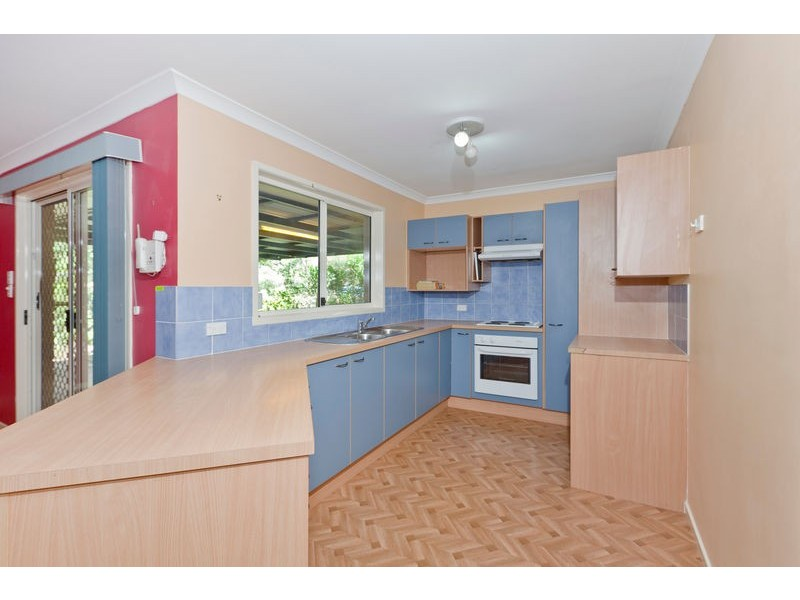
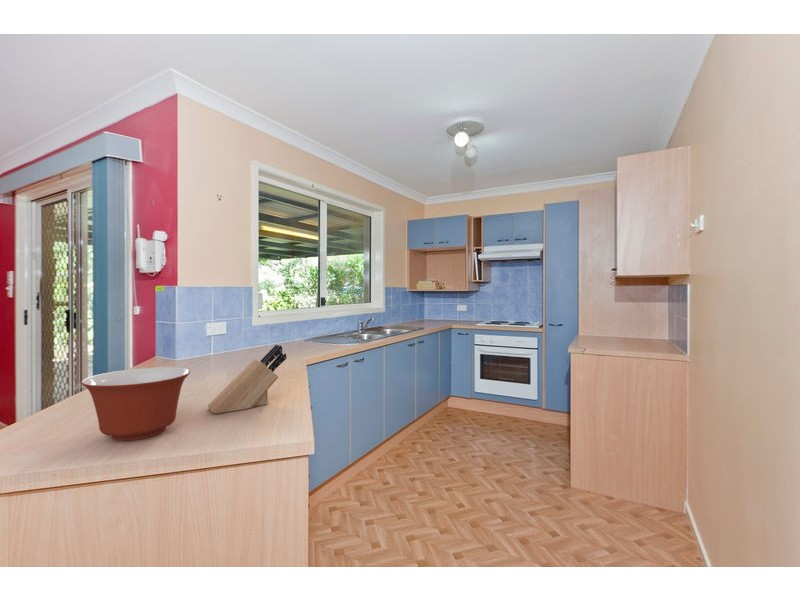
+ mixing bowl (139, 403)
+ knife block (249, 375)
